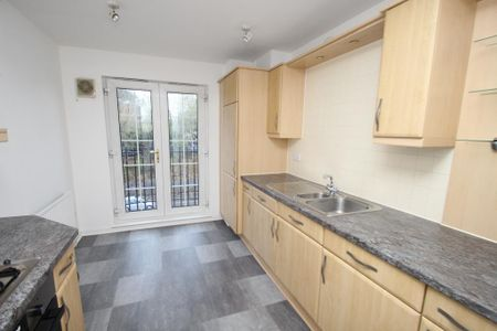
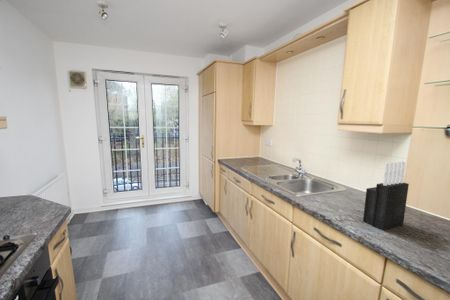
+ knife block (384, 192)
